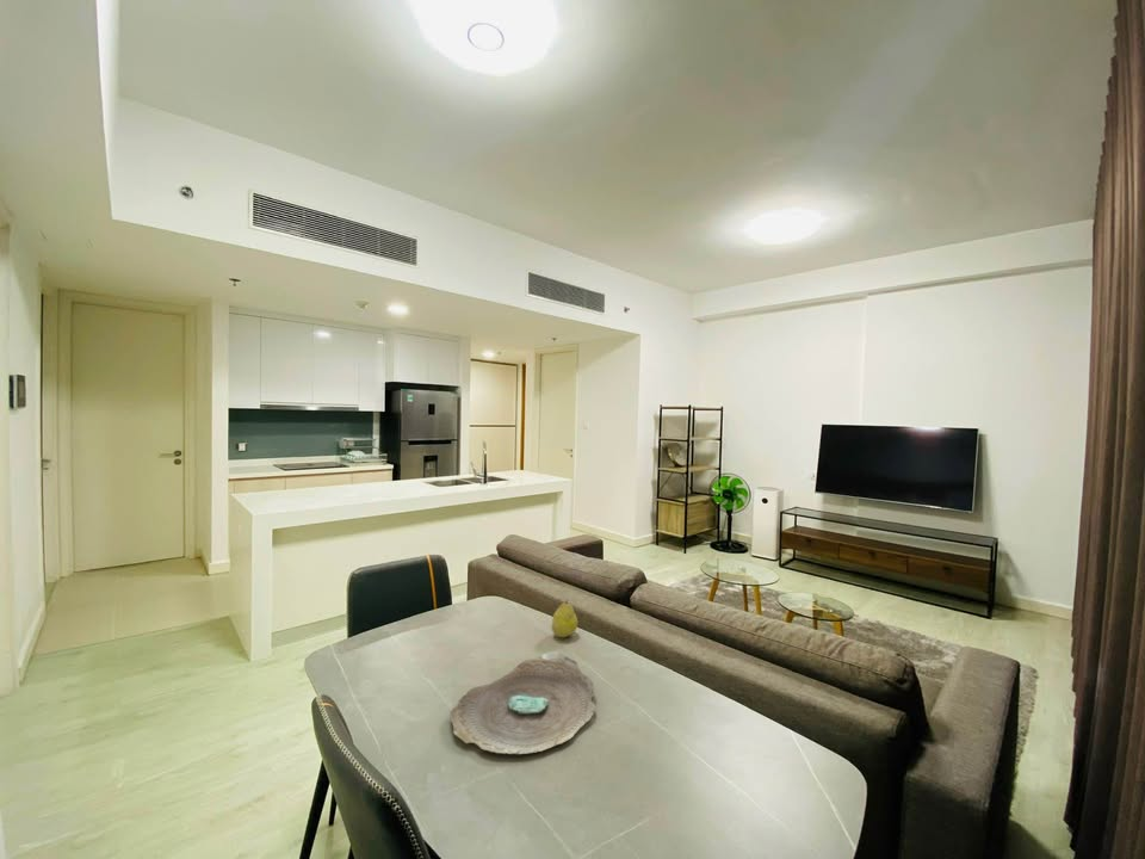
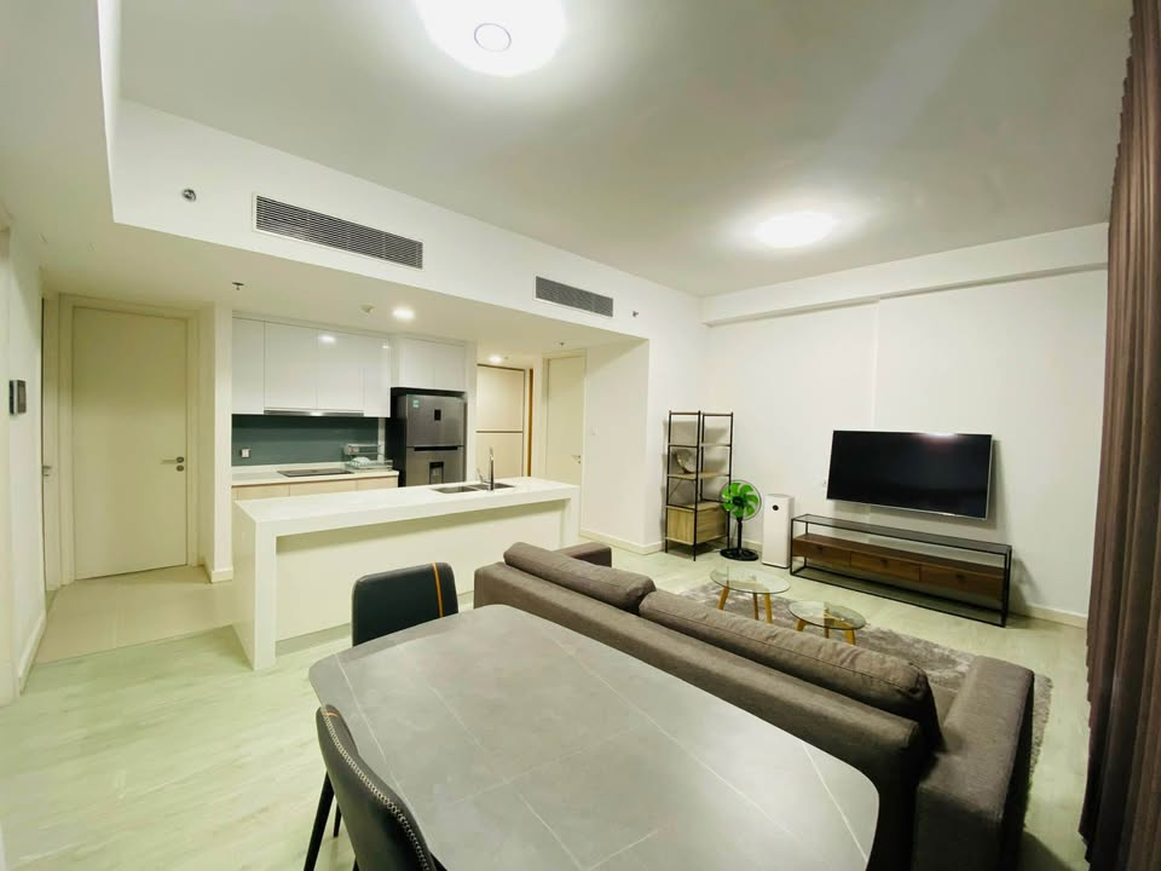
- decorative bowl (527, 698)
- fruit (564, 618)
